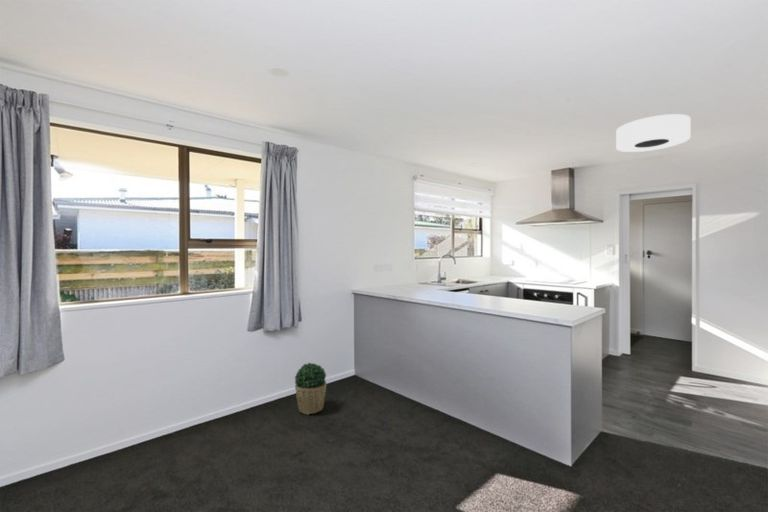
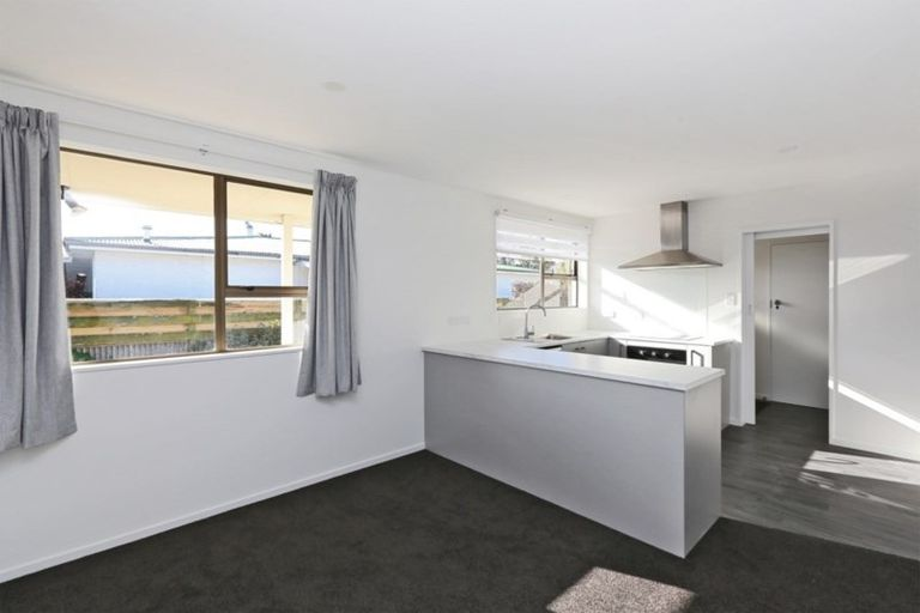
- potted plant (310, 386)
- ceiling light (651, 134)
